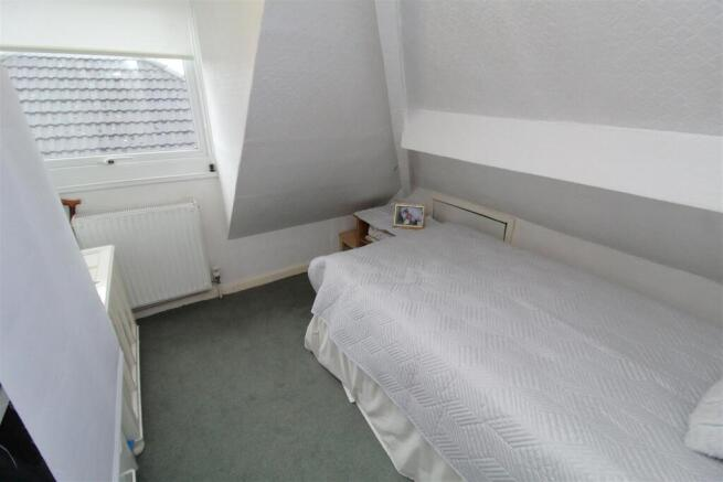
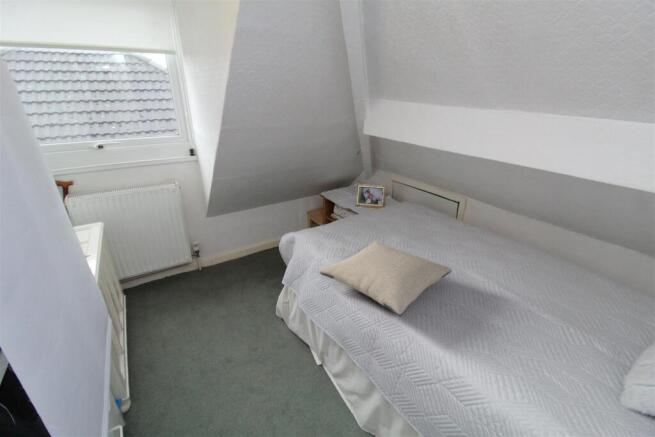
+ pillow (385, 271)
